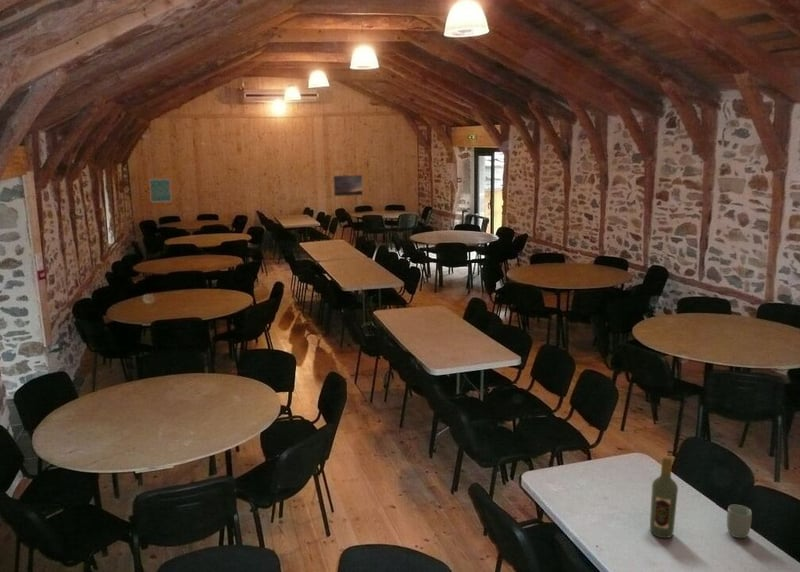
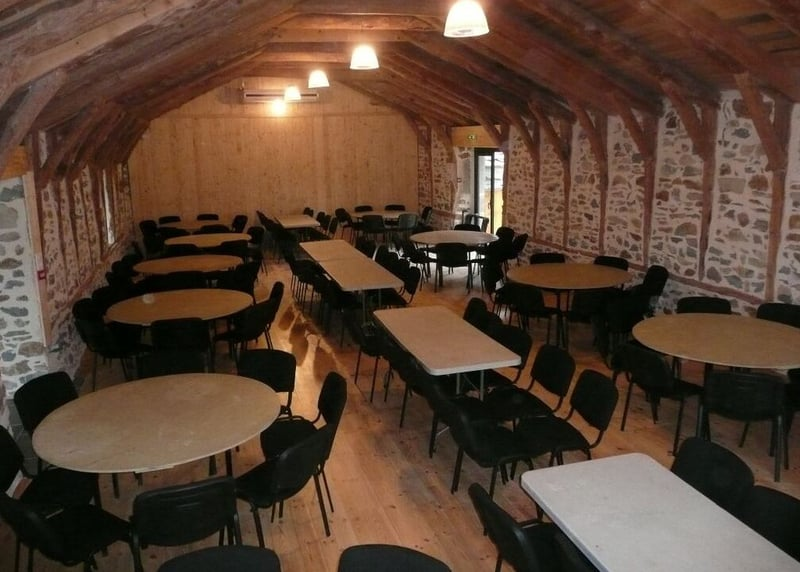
- wine bottle (664, 495)
- cup (738, 522)
- wall art (160, 190)
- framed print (348, 185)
